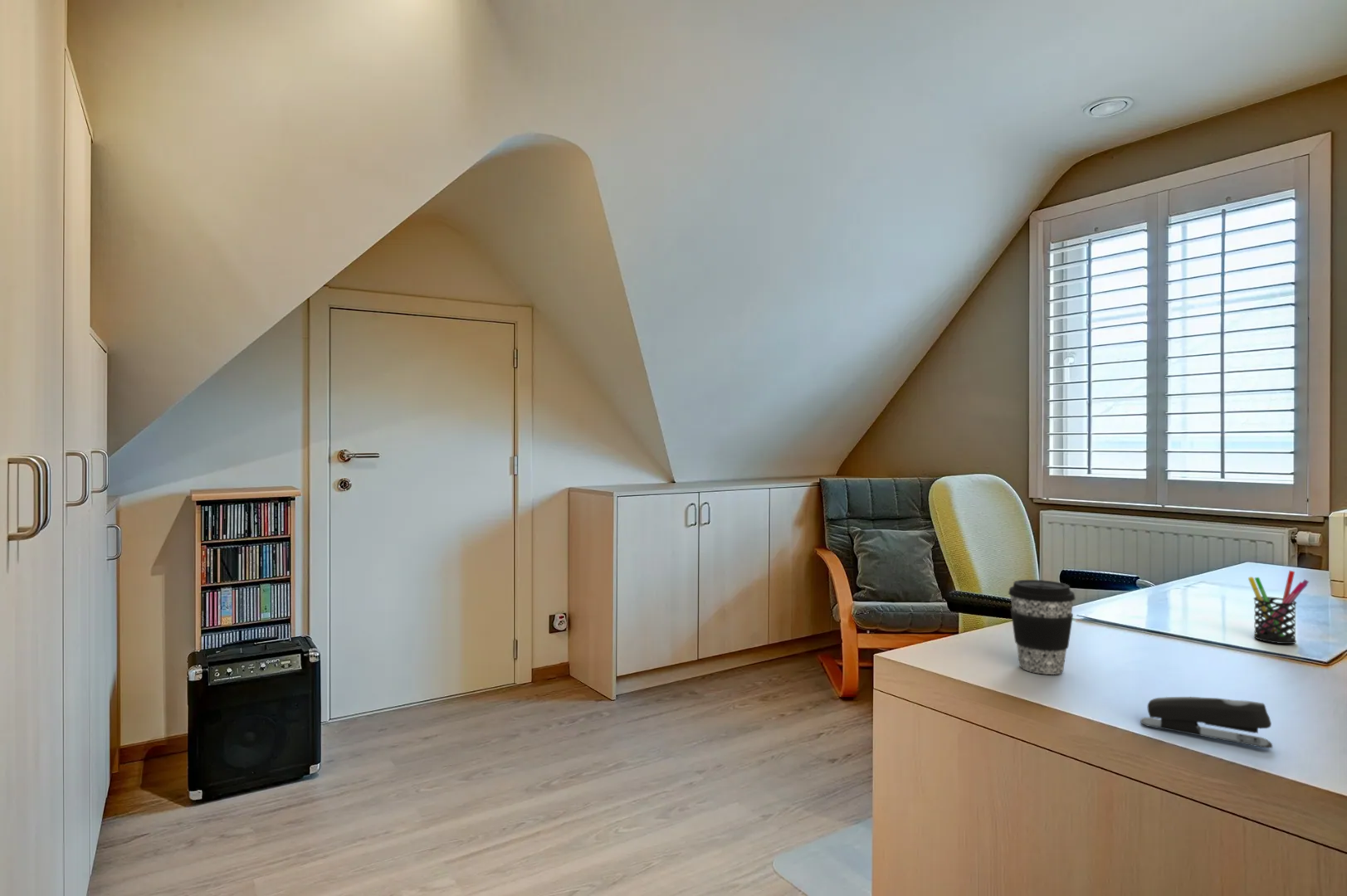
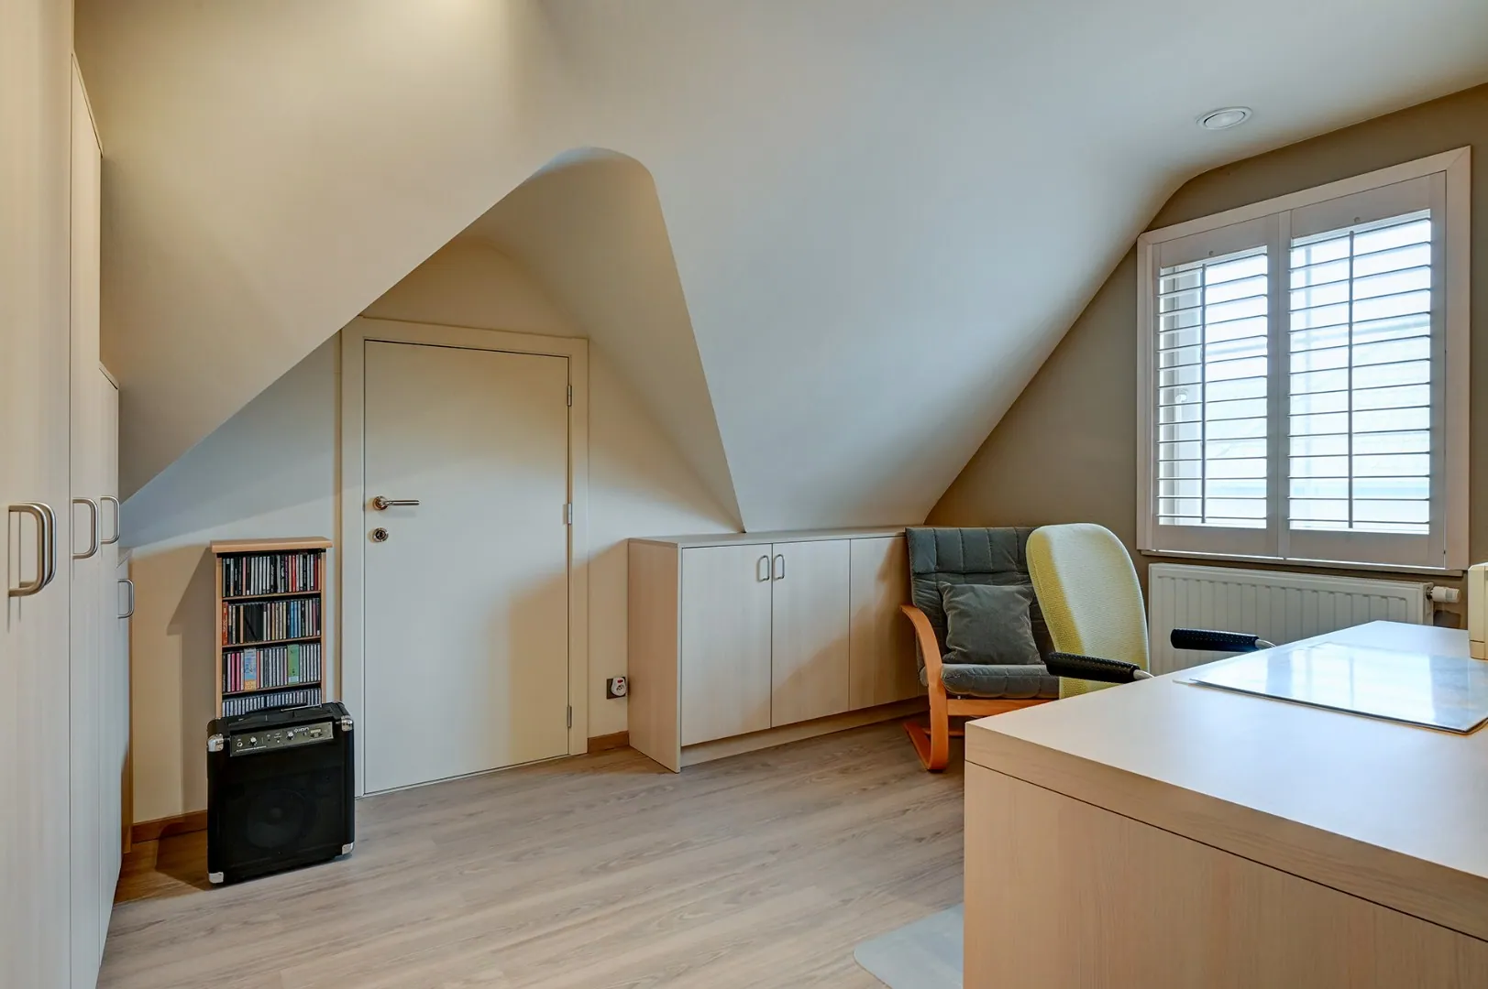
- stapler (1203, 713)
- coffee cup (1041, 626)
- pen holder (1274, 604)
